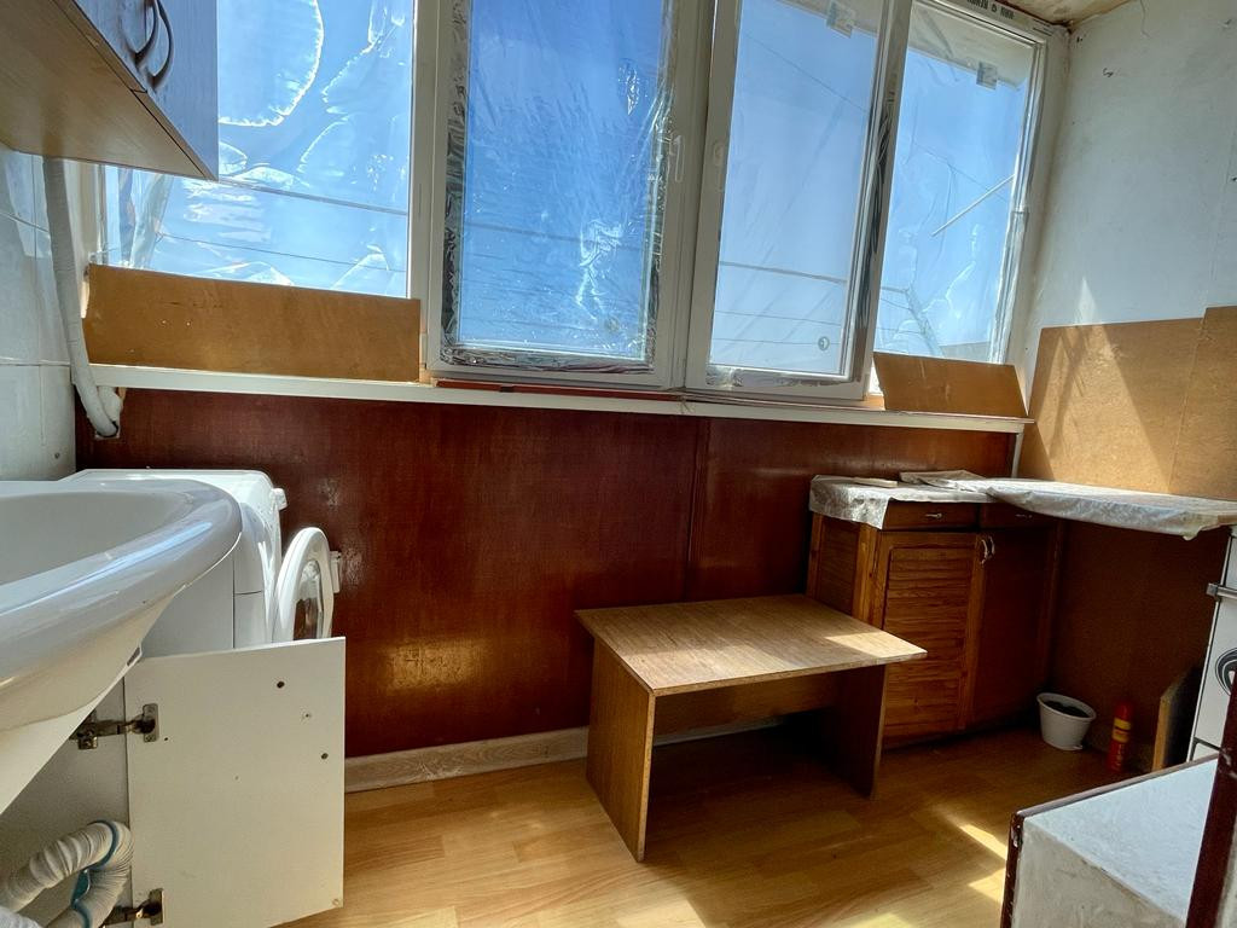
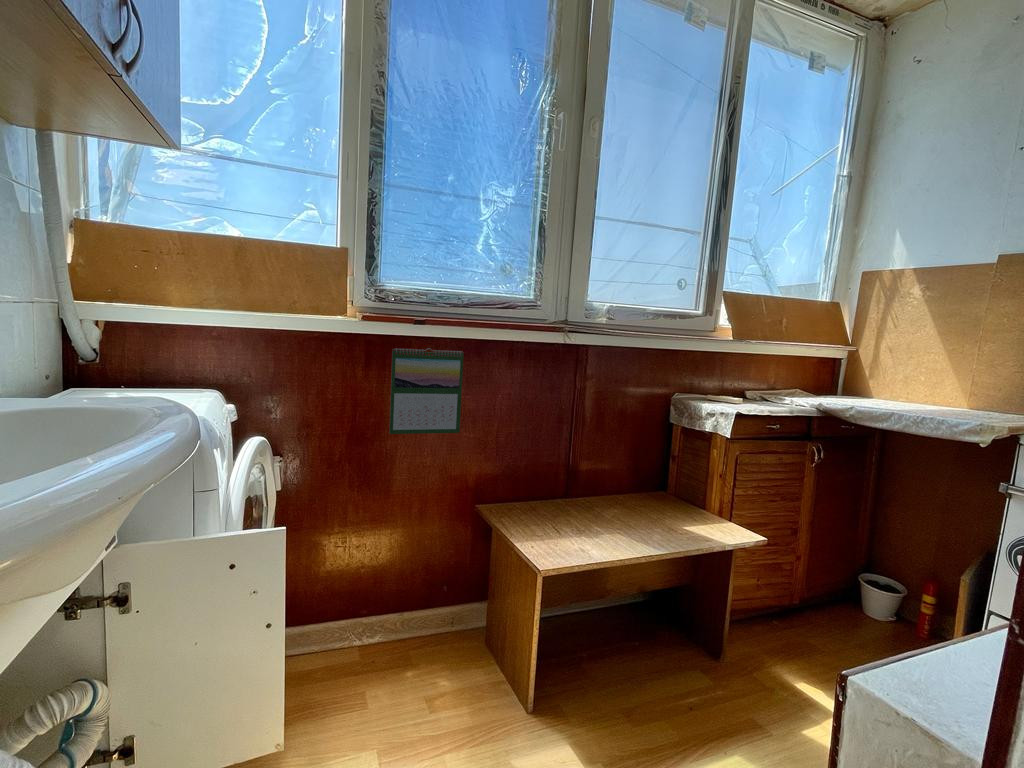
+ calendar (427, 391)
